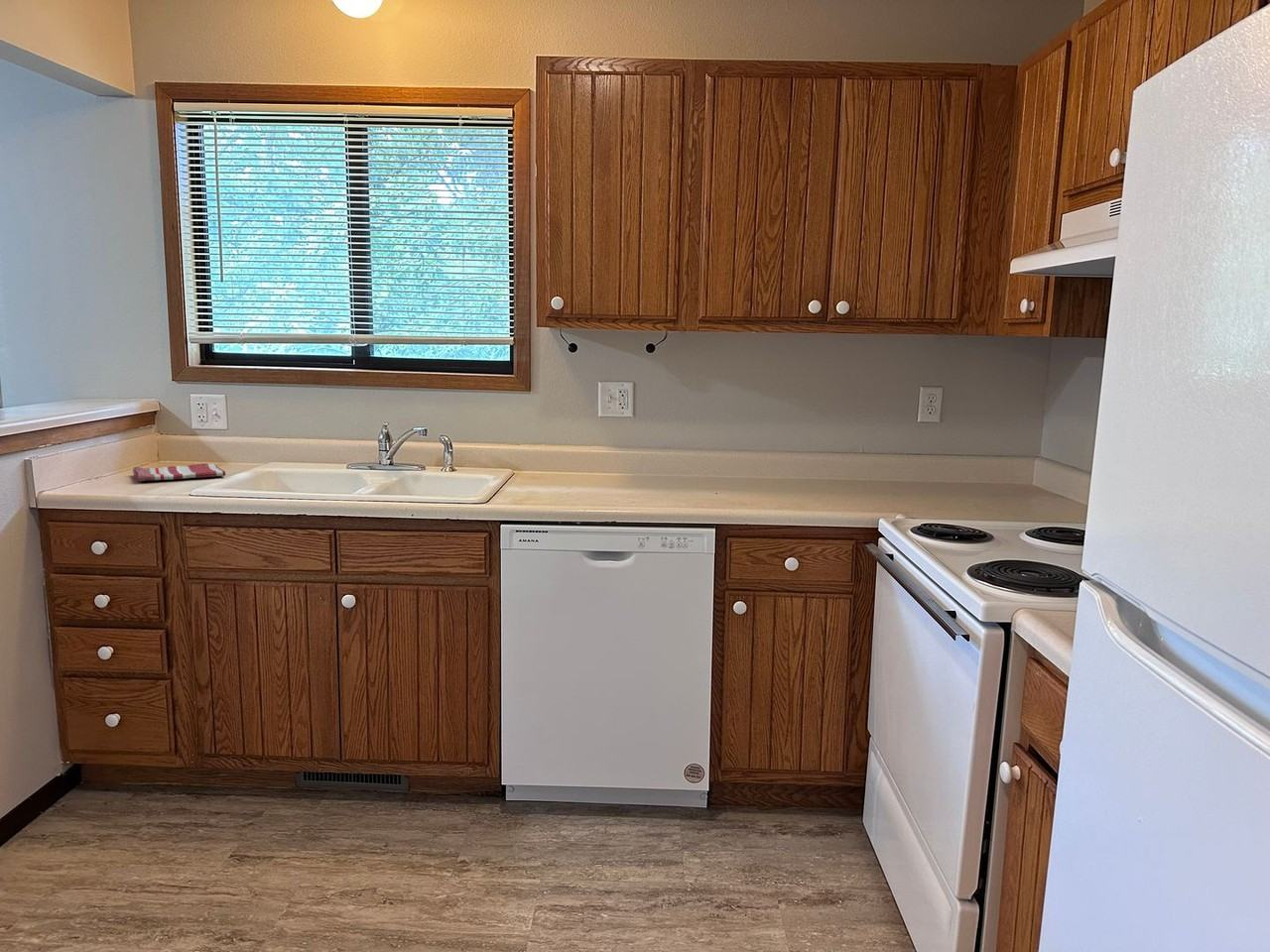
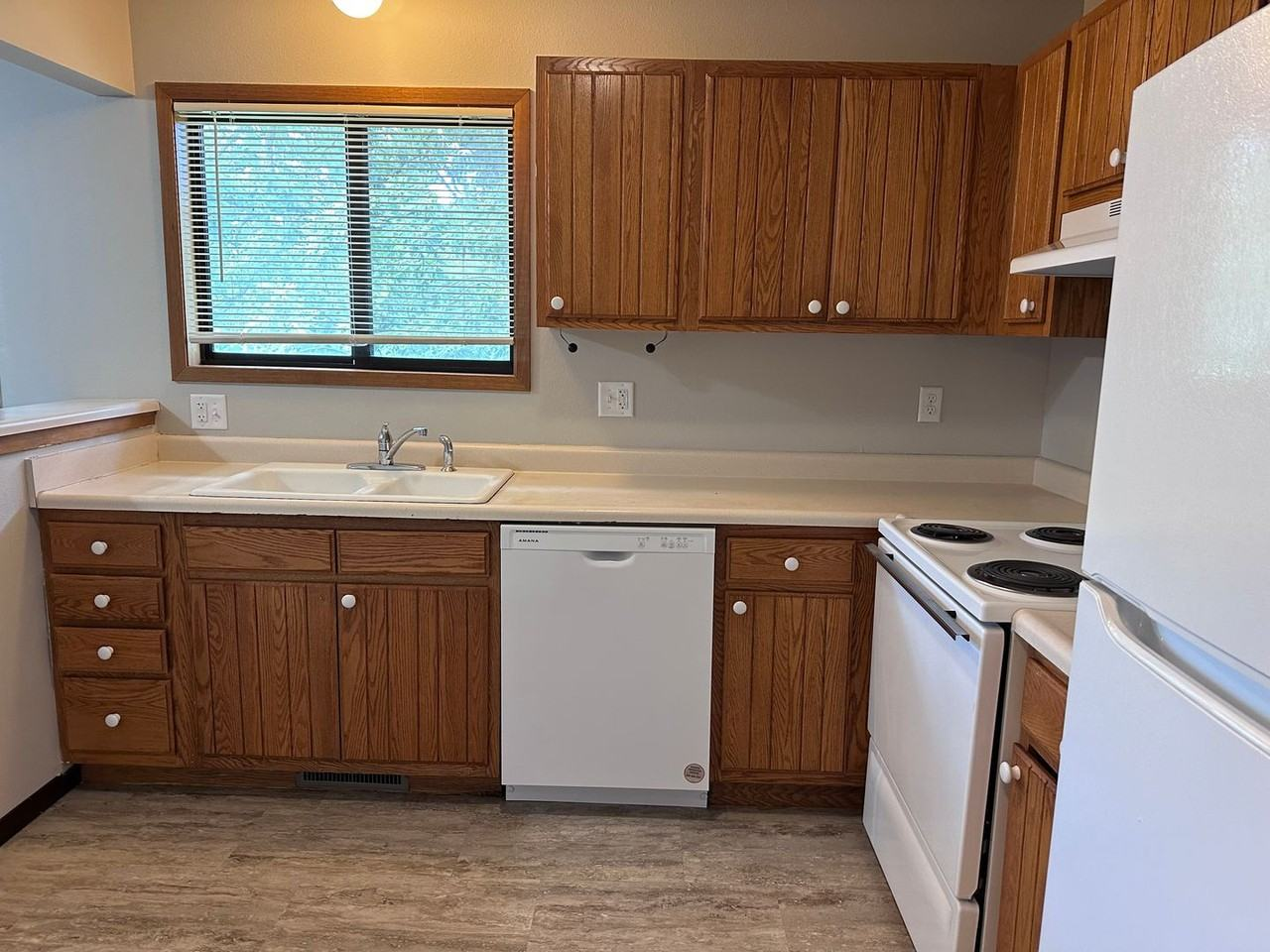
- dish towel (179, 471)
